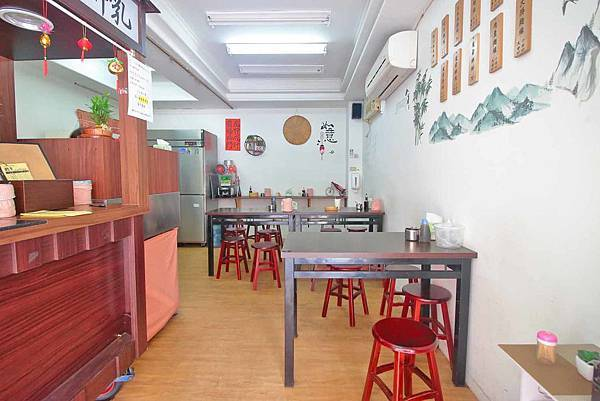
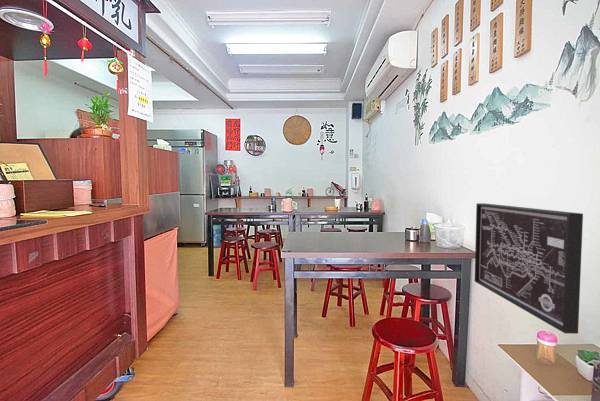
+ wall art (516, 255)
